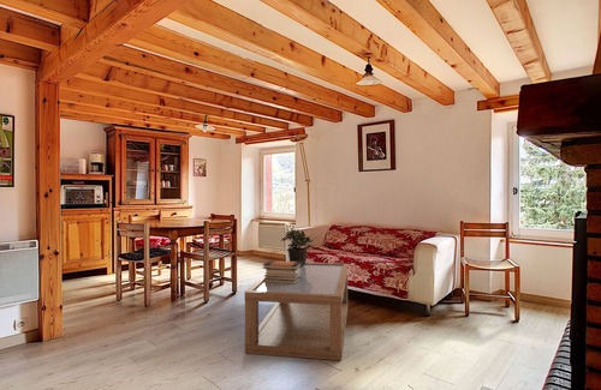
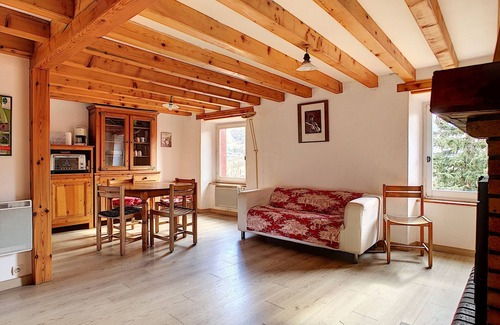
- book stack (282, 270)
- potted plant (296, 246)
- coffee table (304, 300)
